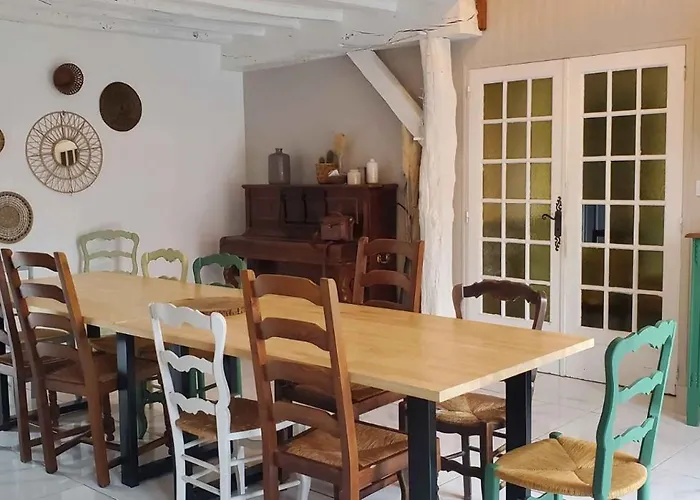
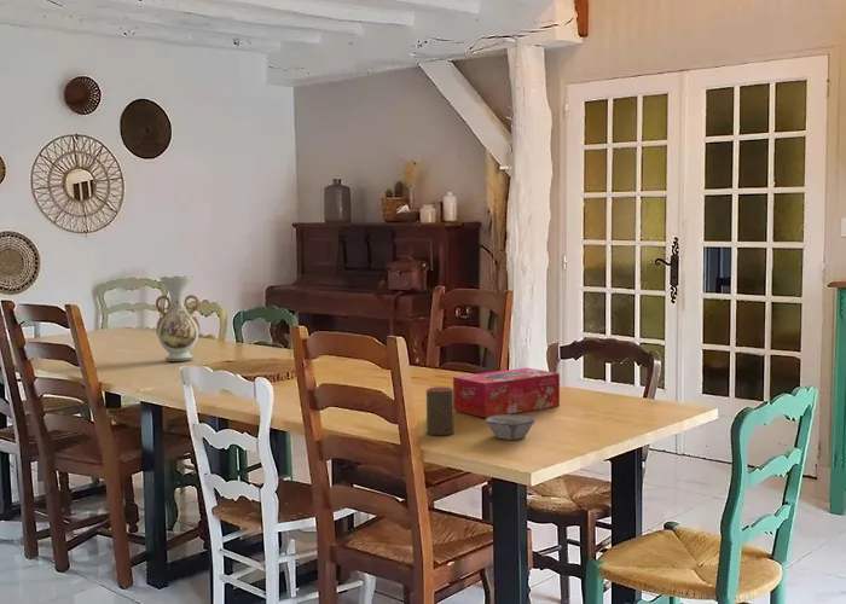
+ vase (178, 318)
+ bowl (510, 426)
+ tissue box (506, 391)
+ cup (440, 411)
